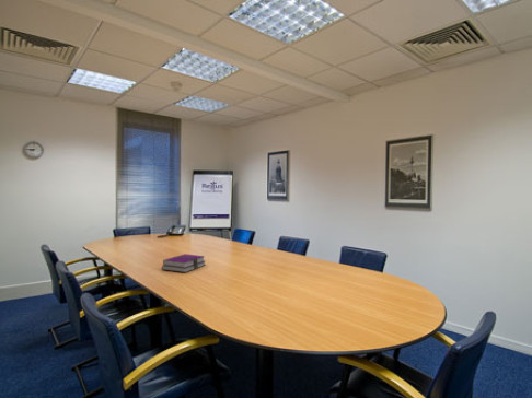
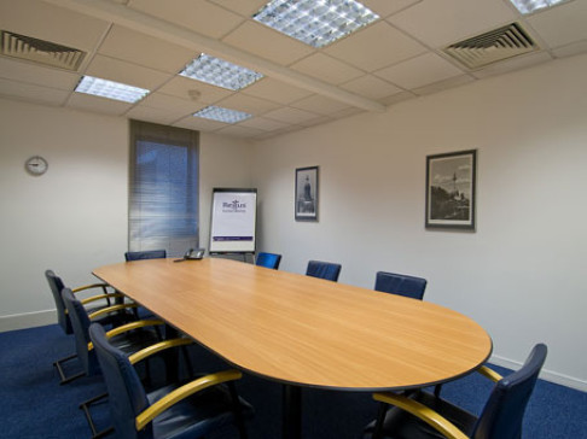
- notebook (184, 262)
